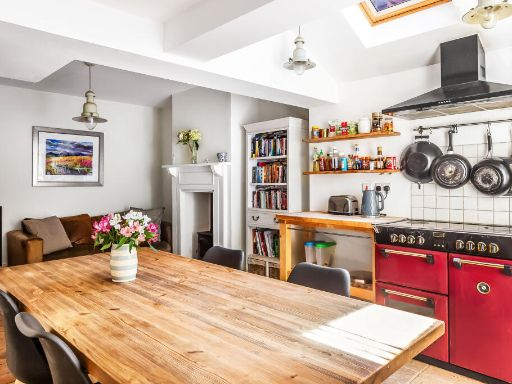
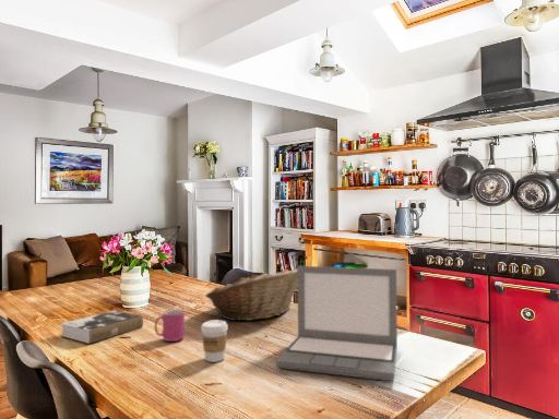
+ mug (169, 325)
+ laptop (340, 315)
+ book (103, 325)
+ fruit basket (258, 289)
+ coffee cup (214, 339)
